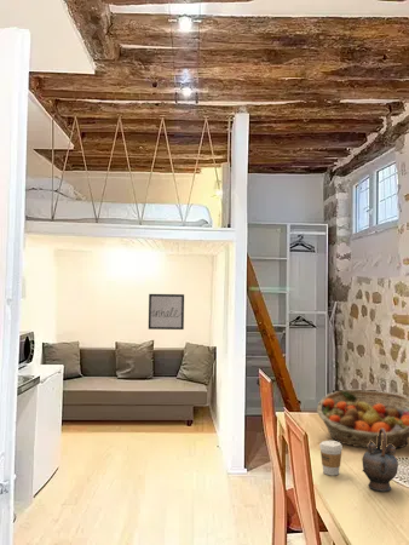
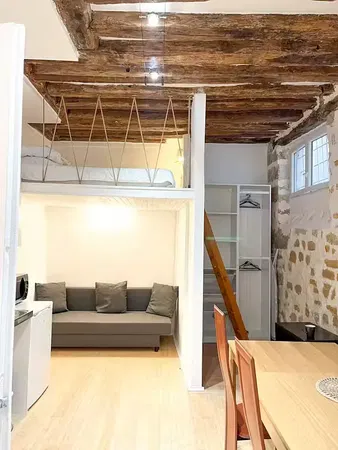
- wall art (166, 311)
- fruit basket (368, 418)
- teapot (380, 459)
- coffee cup (330, 457)
